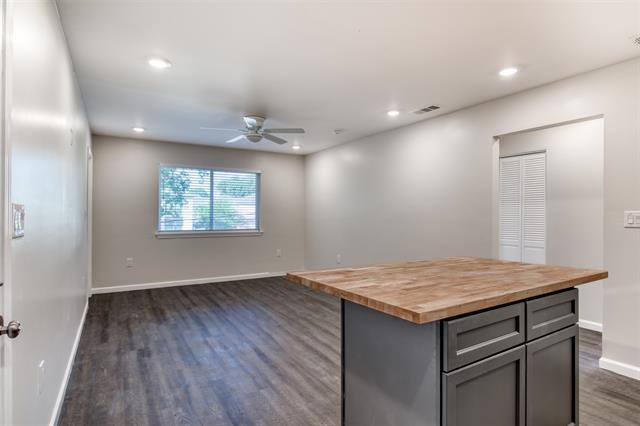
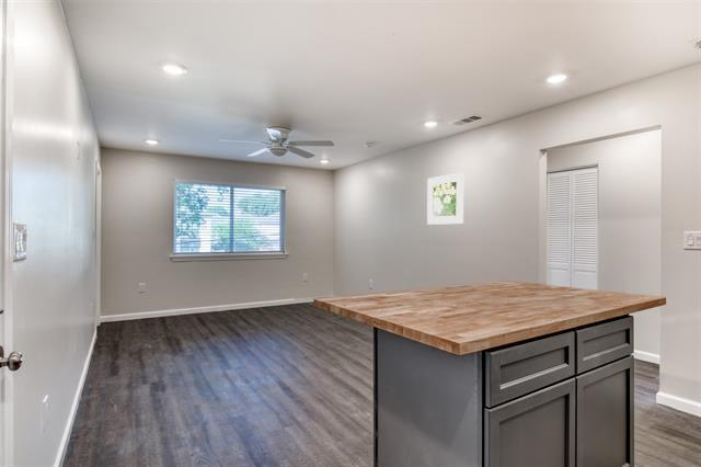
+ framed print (444, 200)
